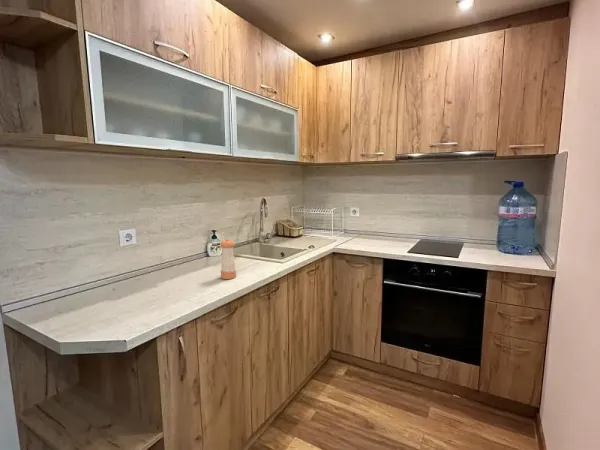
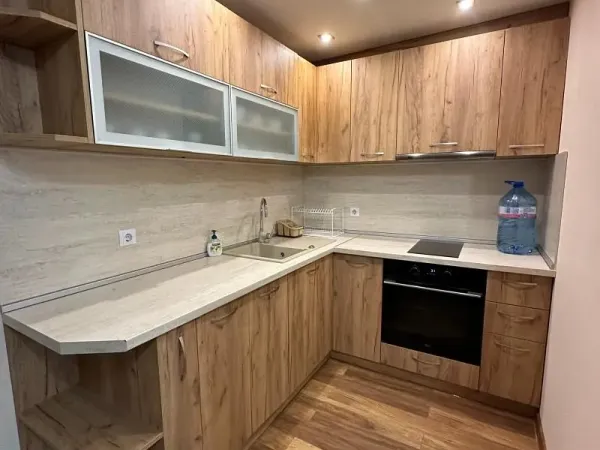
- pepper shaker (227, 258)
